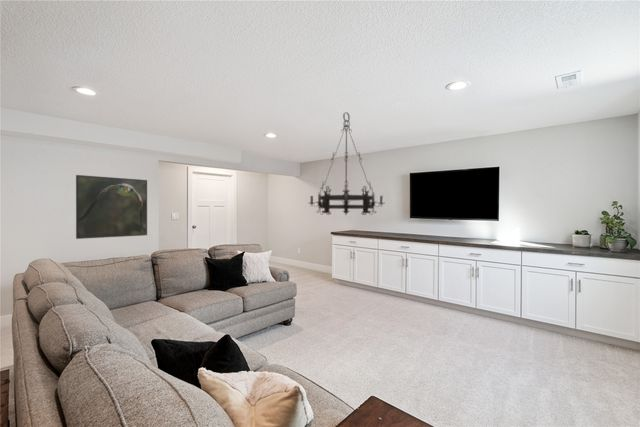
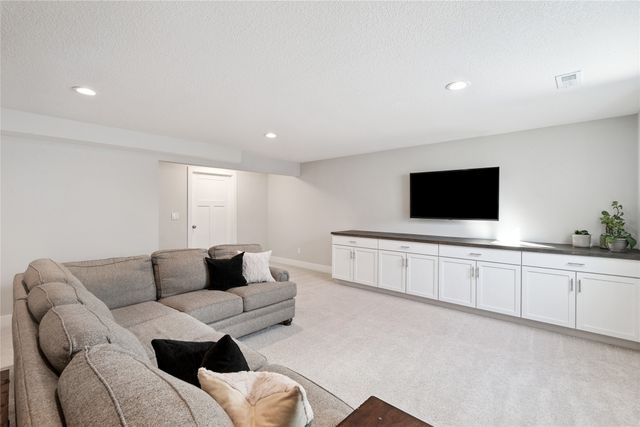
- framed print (114, 207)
- chandelier (346, 163)
